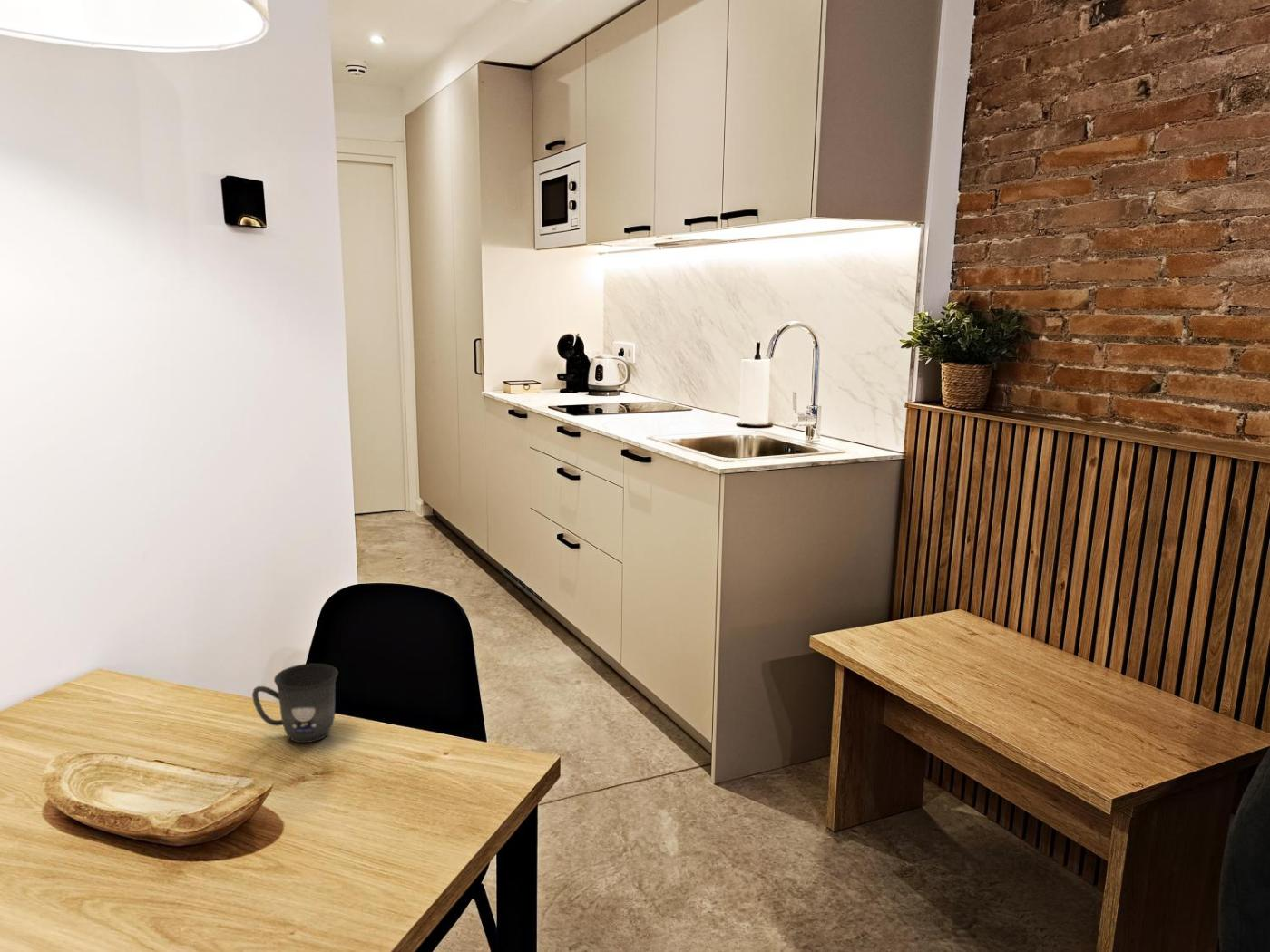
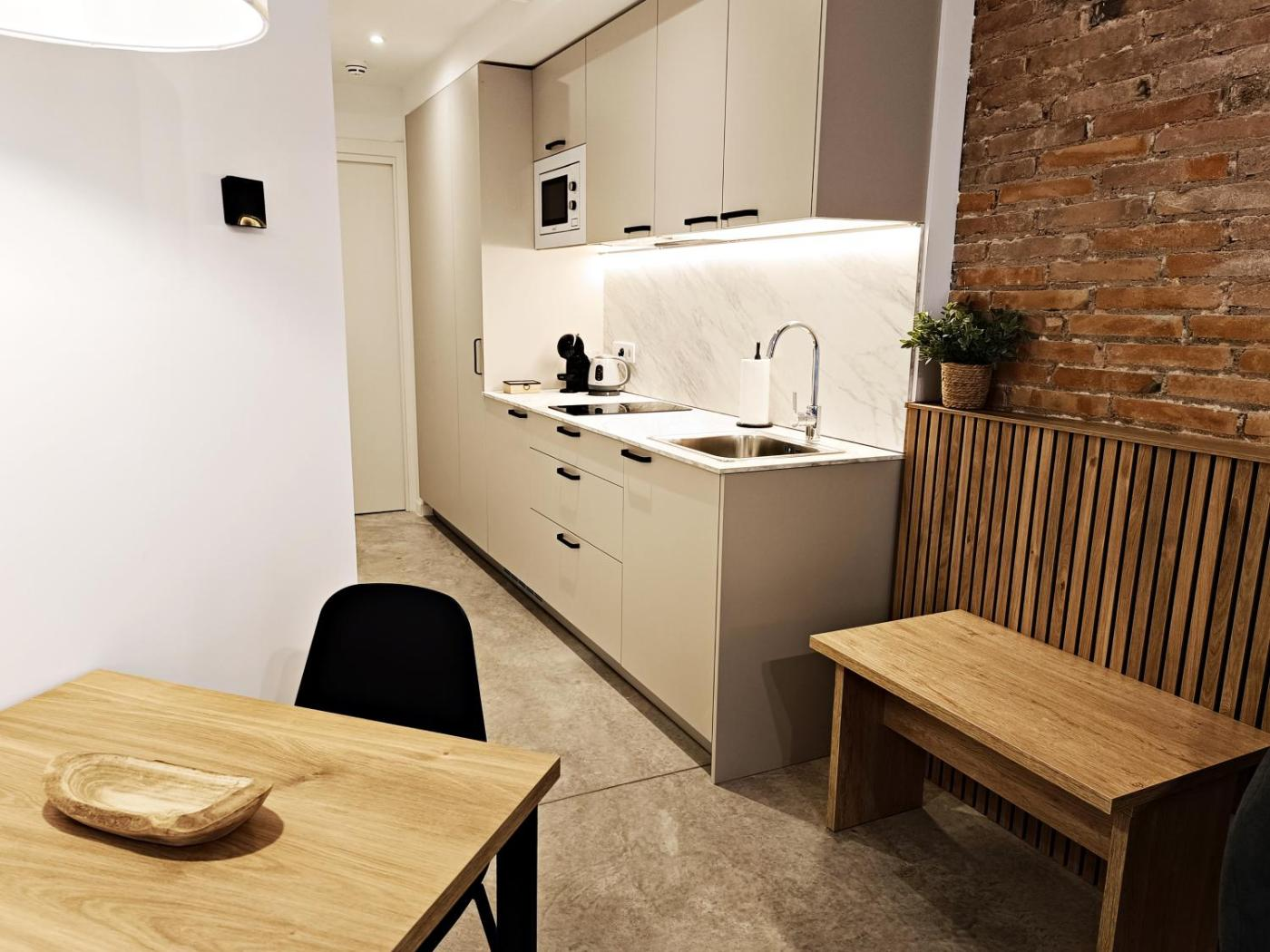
- mug (296, 704)
